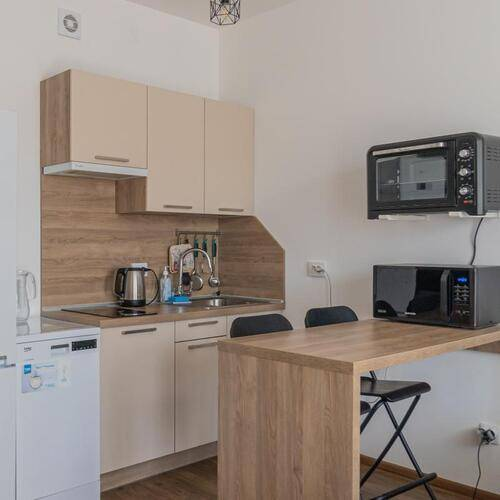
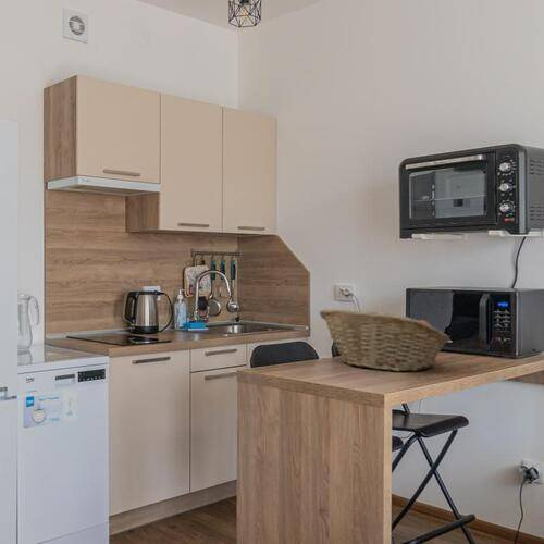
+ fruit basket (382, 336)
